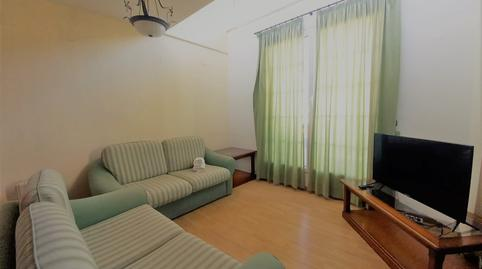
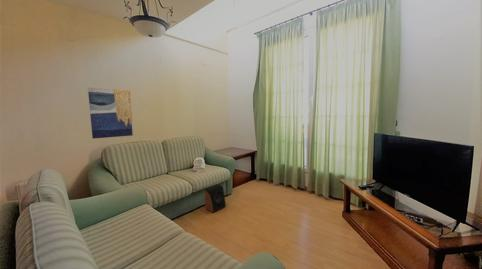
+ speaker (215, 197)
+ wall art (112, 113)
